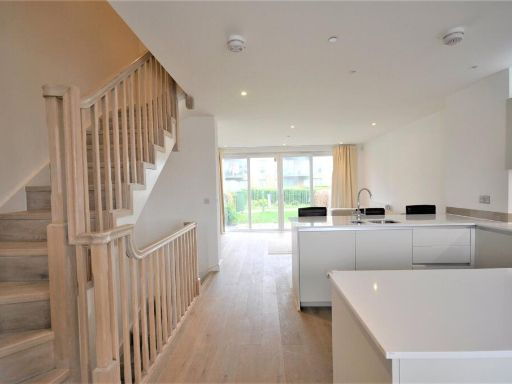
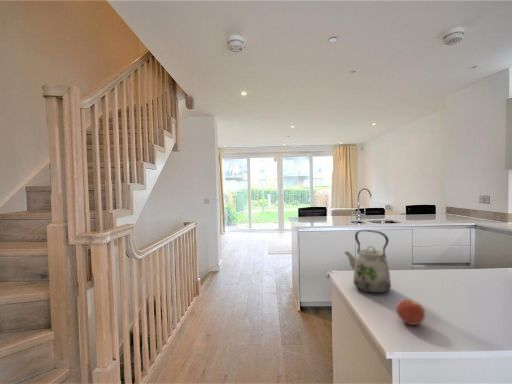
+ apple (410, 310)
+ kettle (365, 258)
